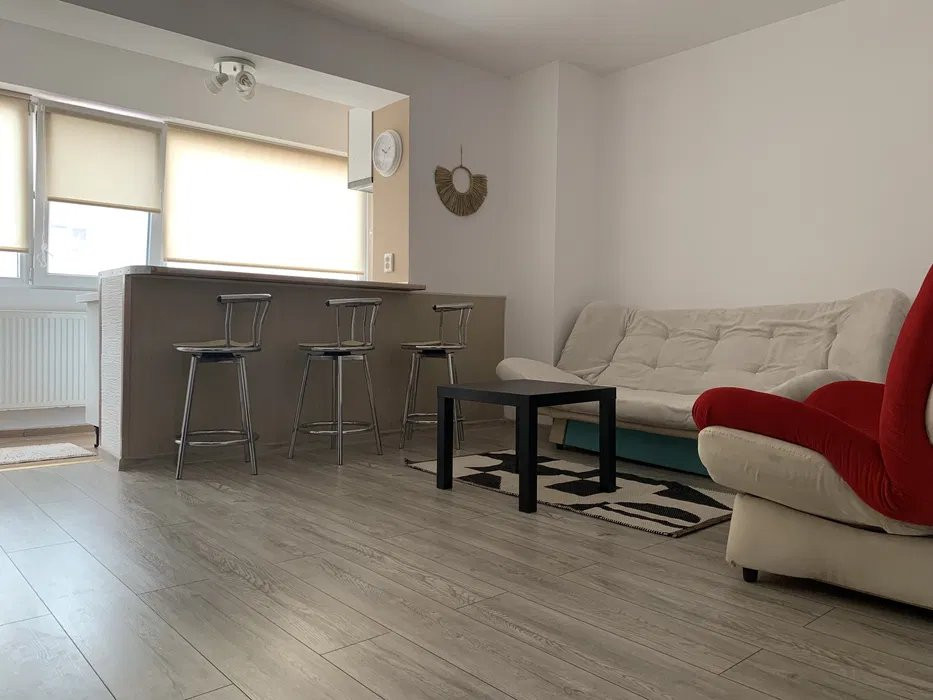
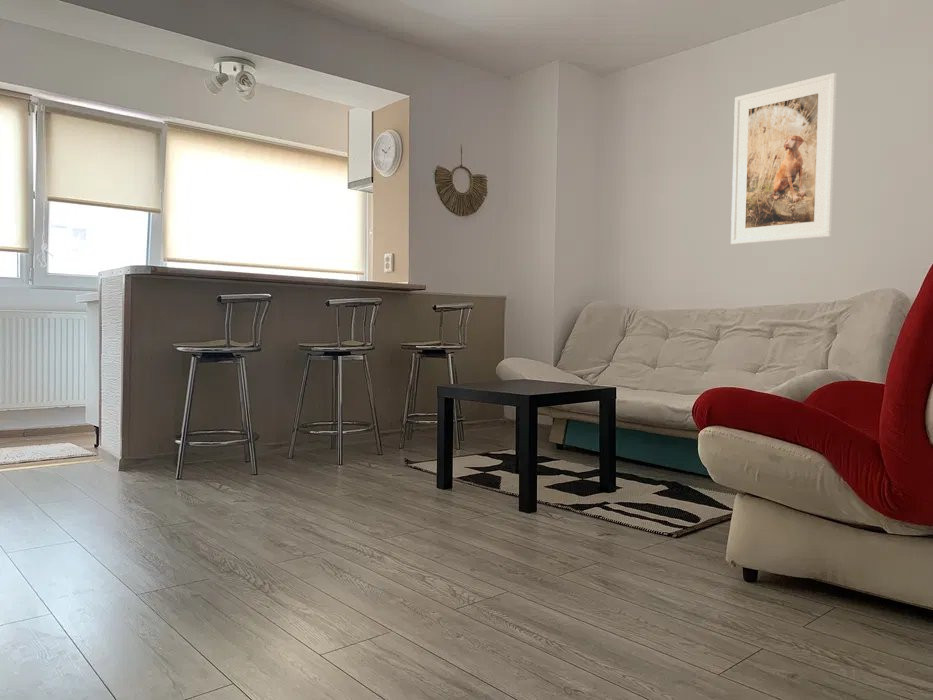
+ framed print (780, 163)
